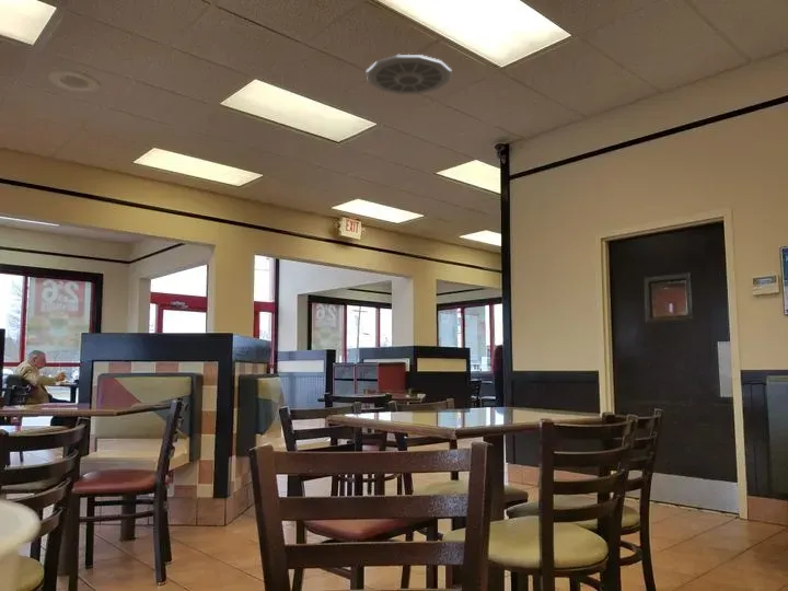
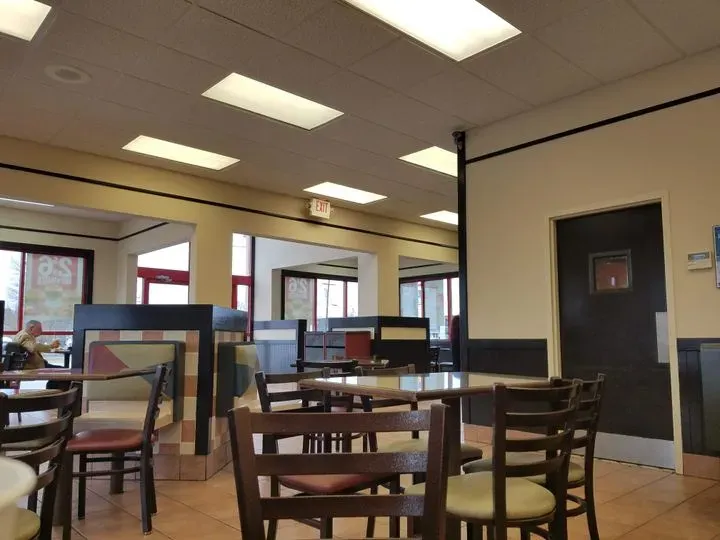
- ceiling vent (408, 78)
